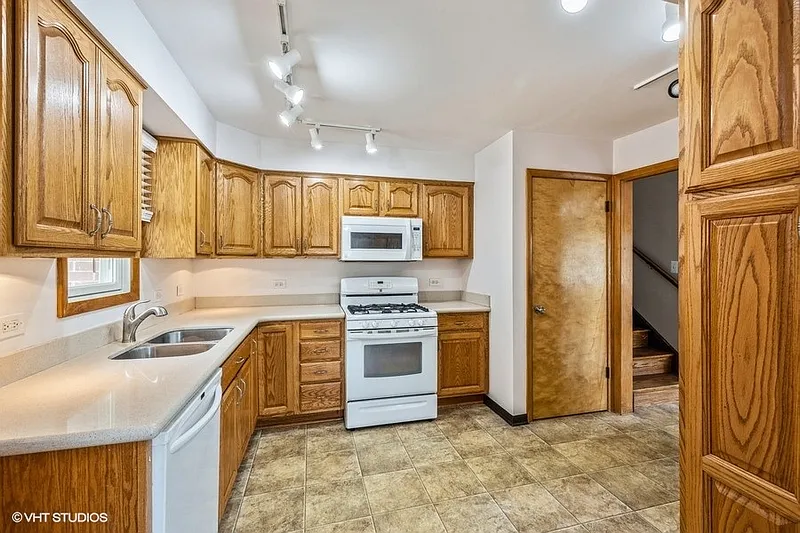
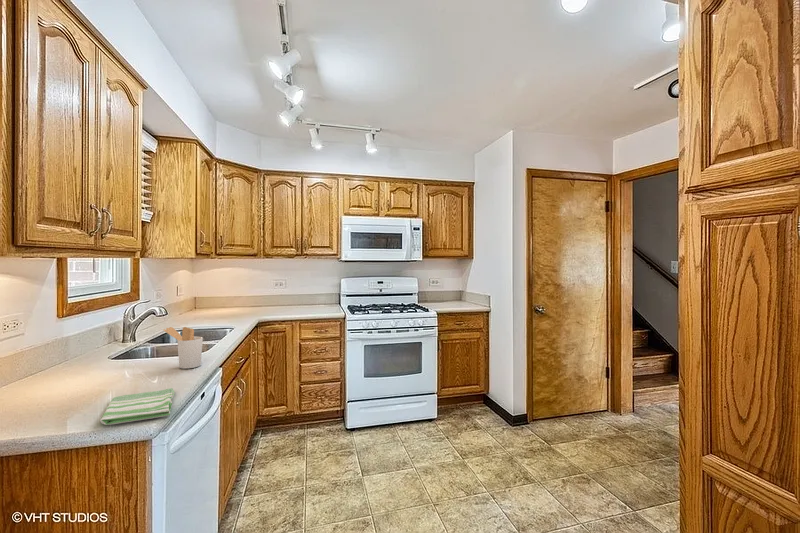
+ dish towel (140, 404)
+ utensil holder (183, 345)
